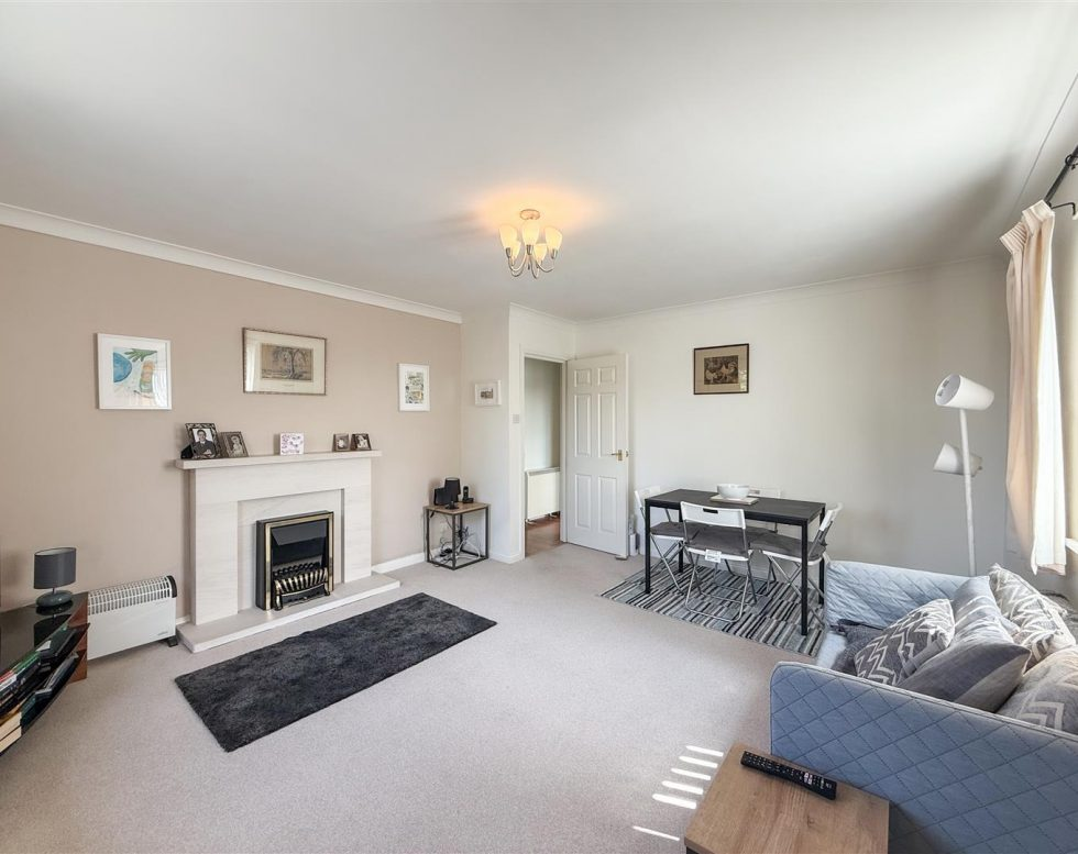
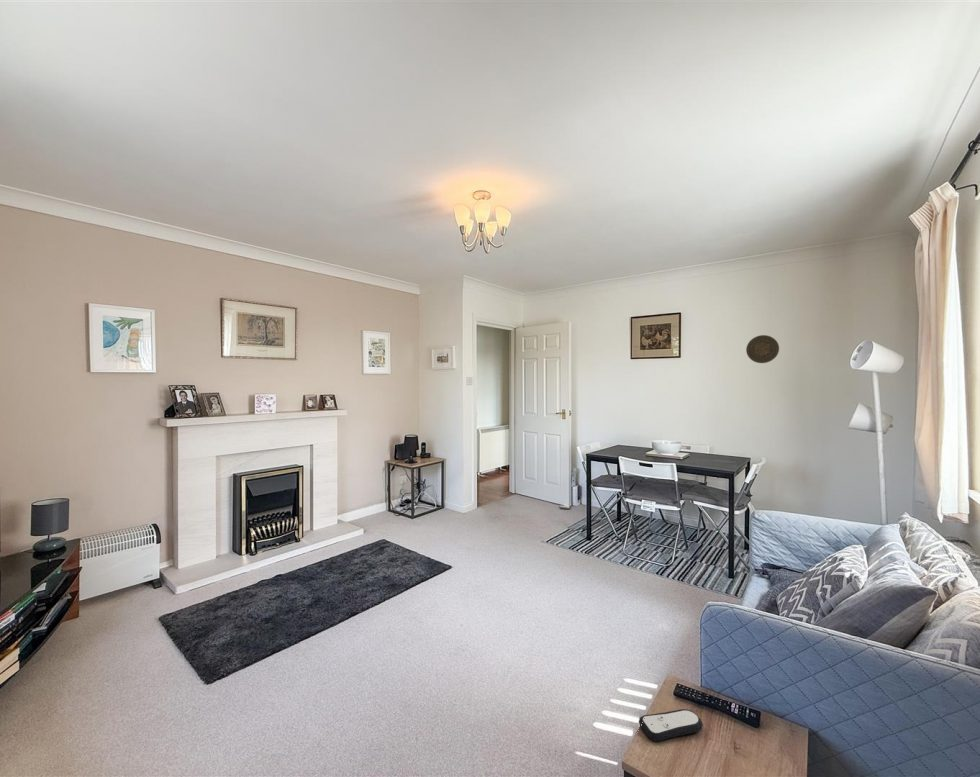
+ decorative plate (762, 349)
+ remote control (671, 723)
